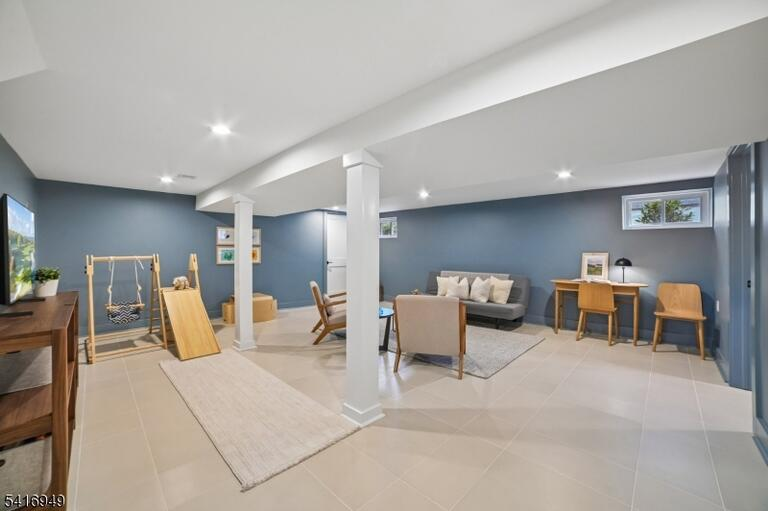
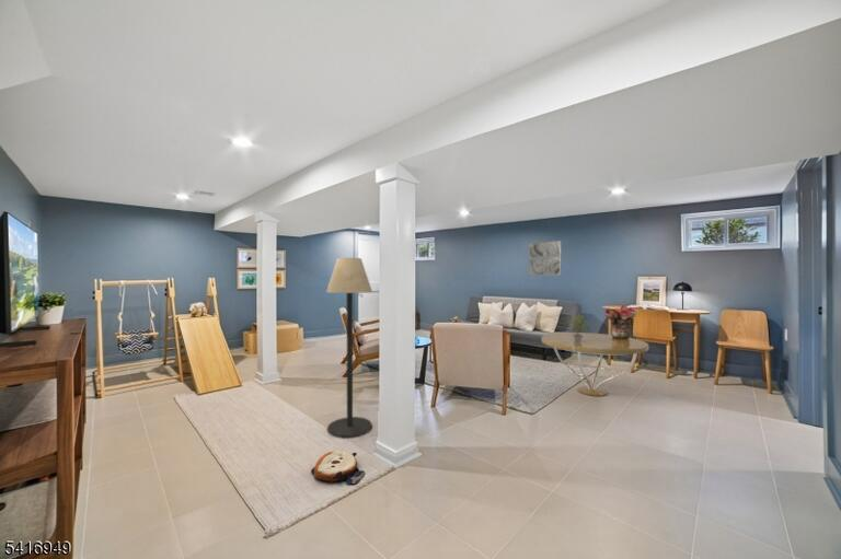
+ plush toy (337, 466)
+ wall art (544, 257)
+ bouquet (619, 321)
+ floor lamp (349, 342)
+ potted plant (578, 325)
+ coffee table (591, 366)
